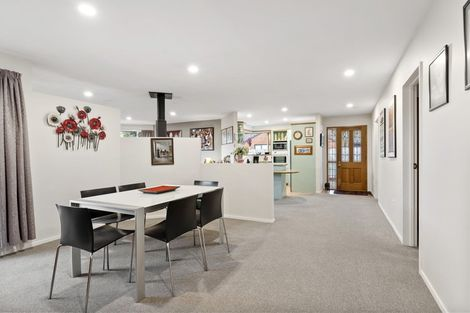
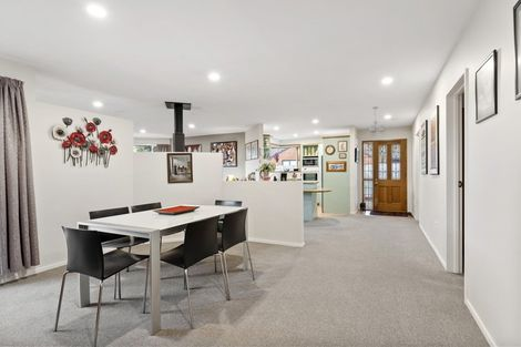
+ chandelier (376, 122)
